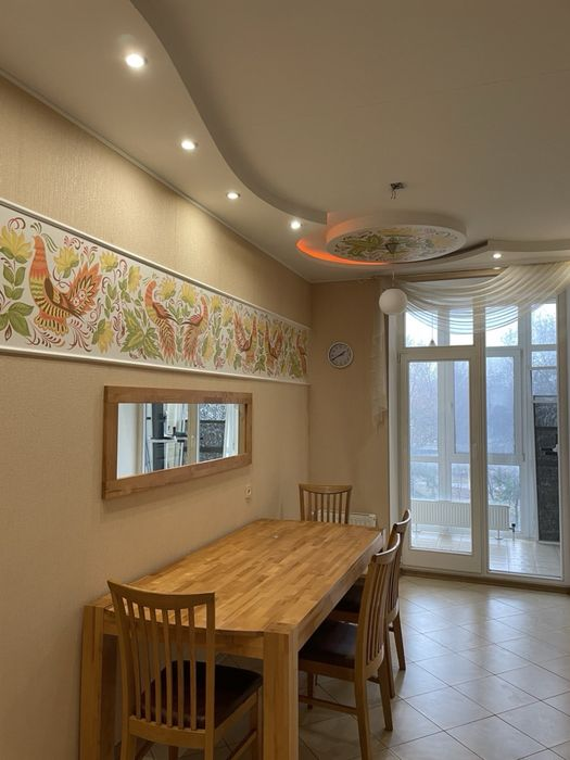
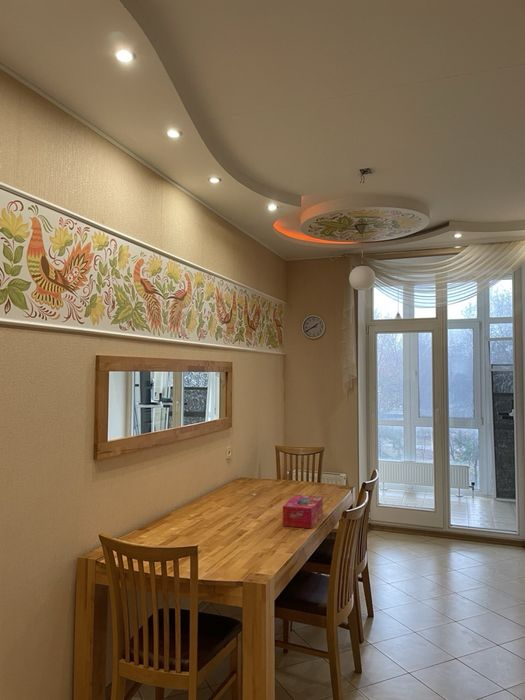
+ tissue box (303, 510)
